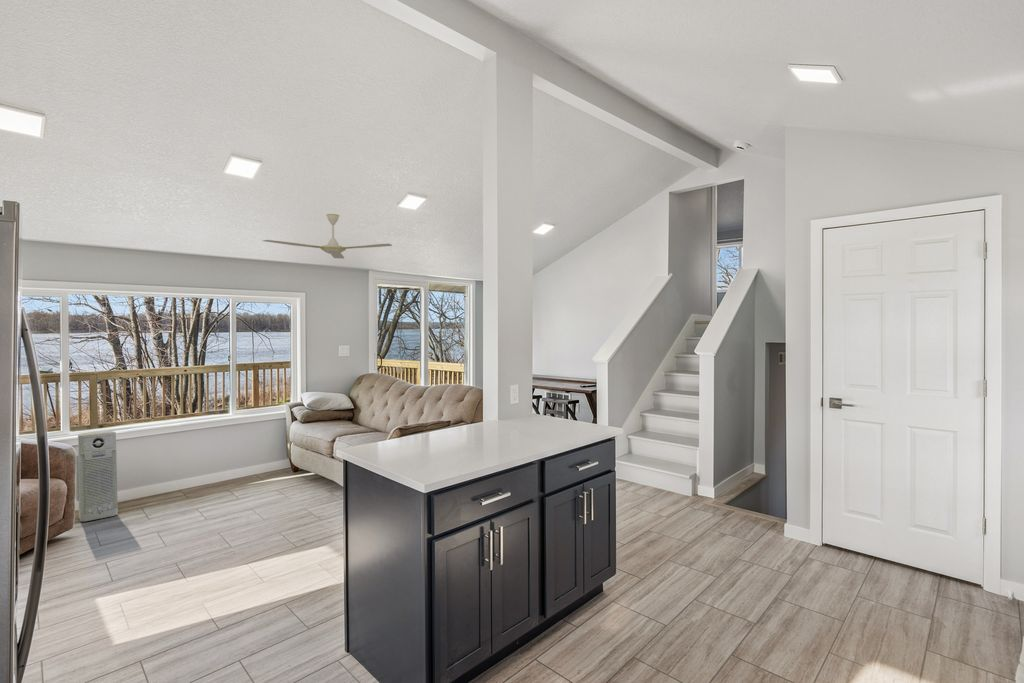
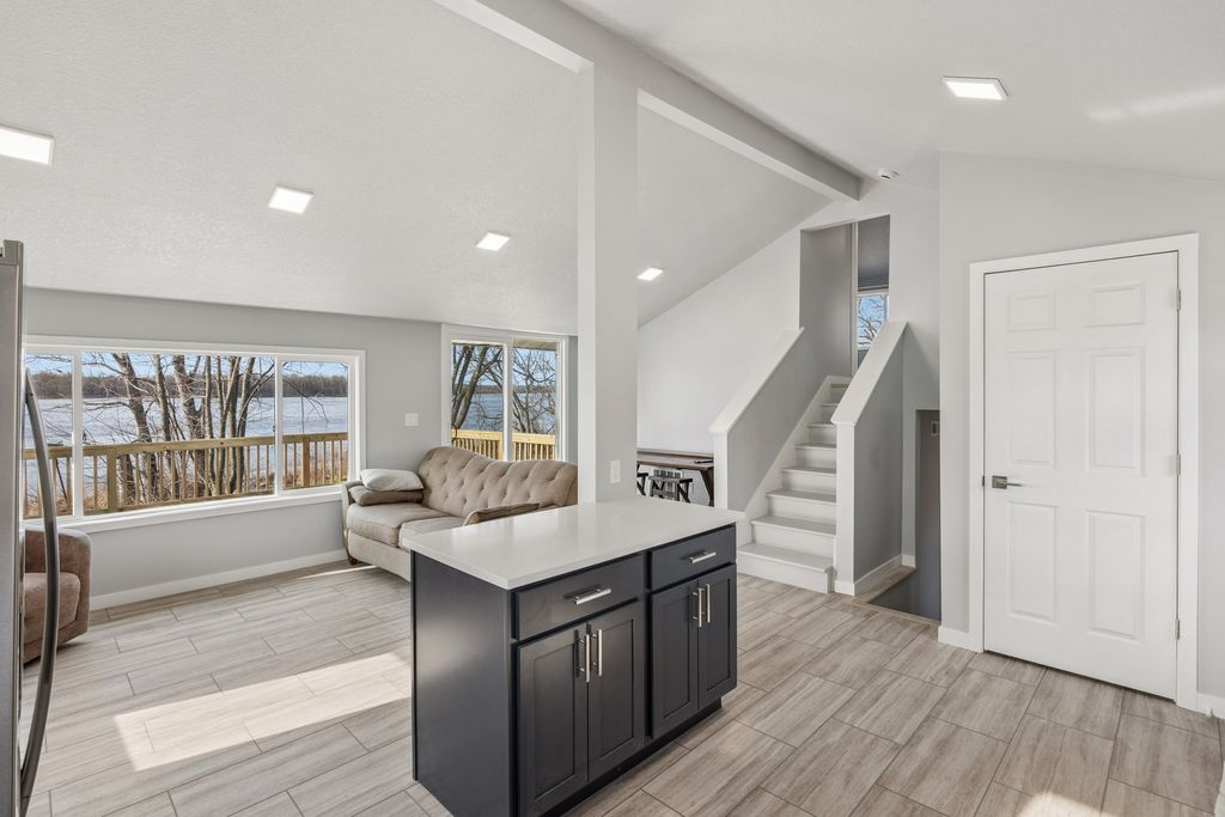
- ceiling fan (331, 238)
- air purifier (96, 472)
